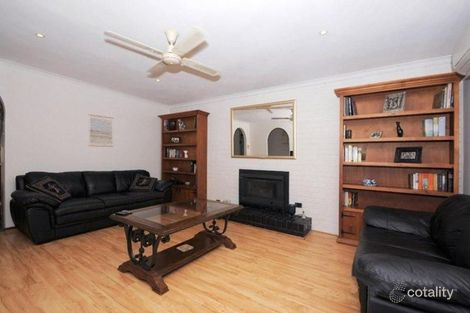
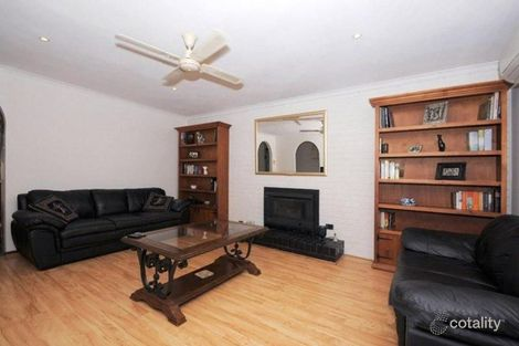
- wall art (101, 131)
